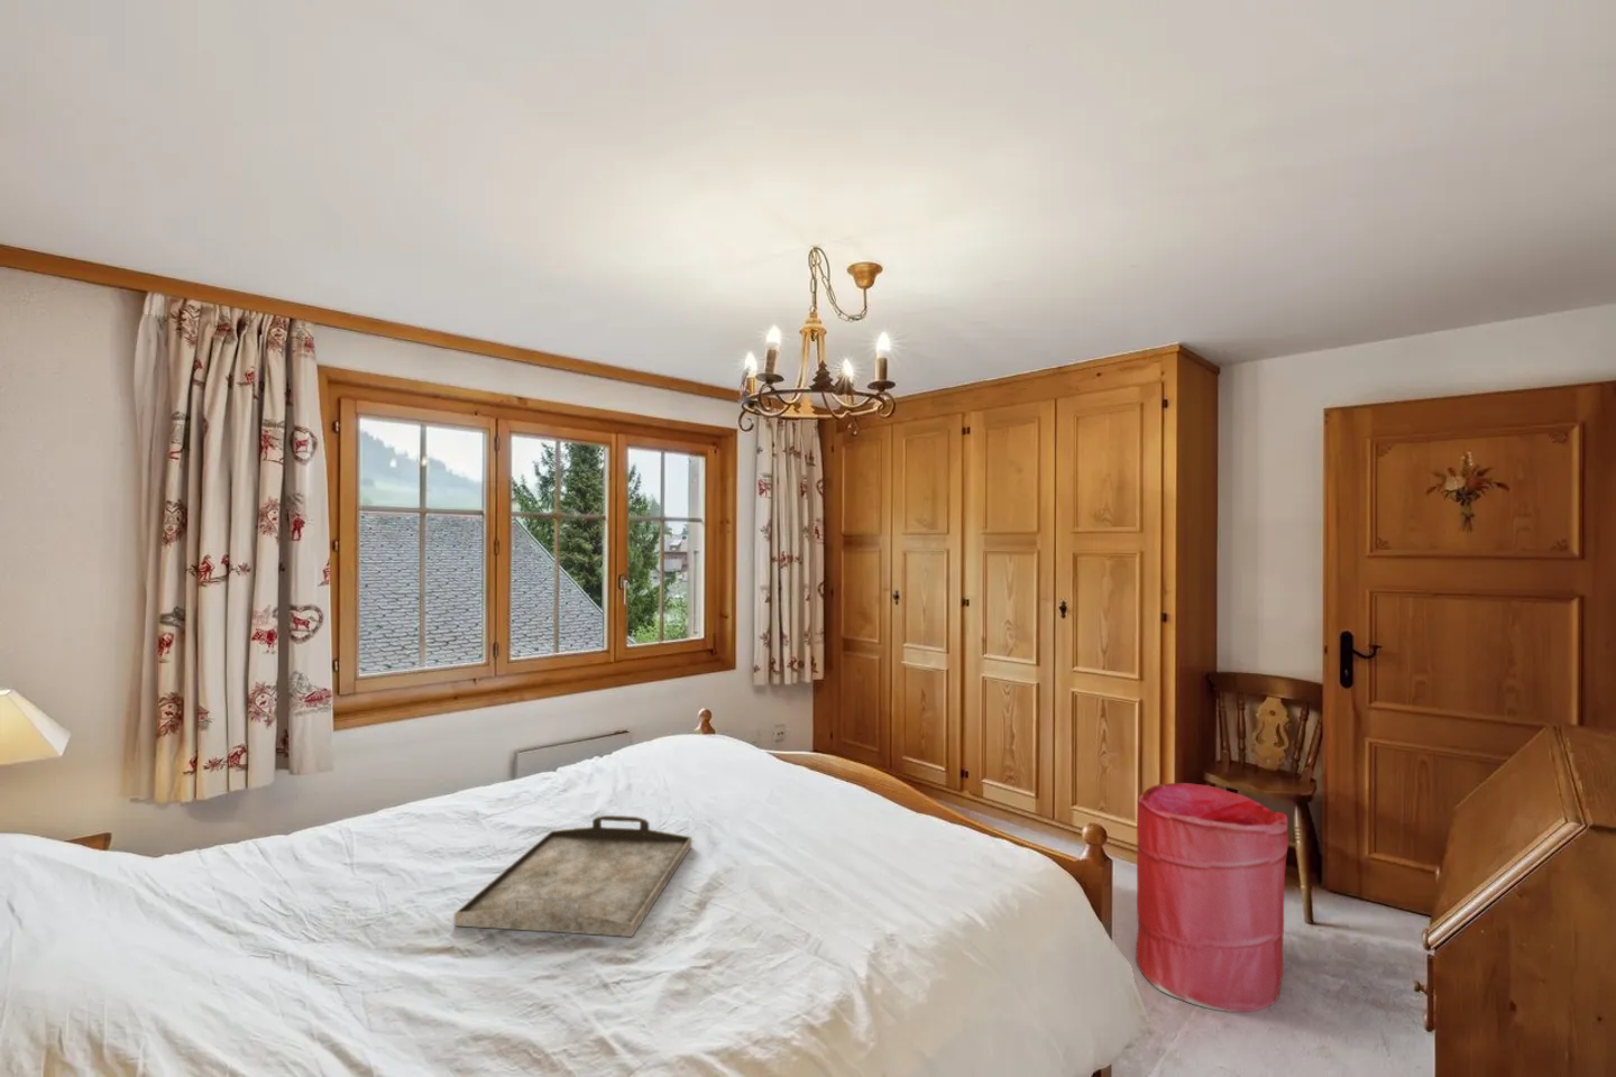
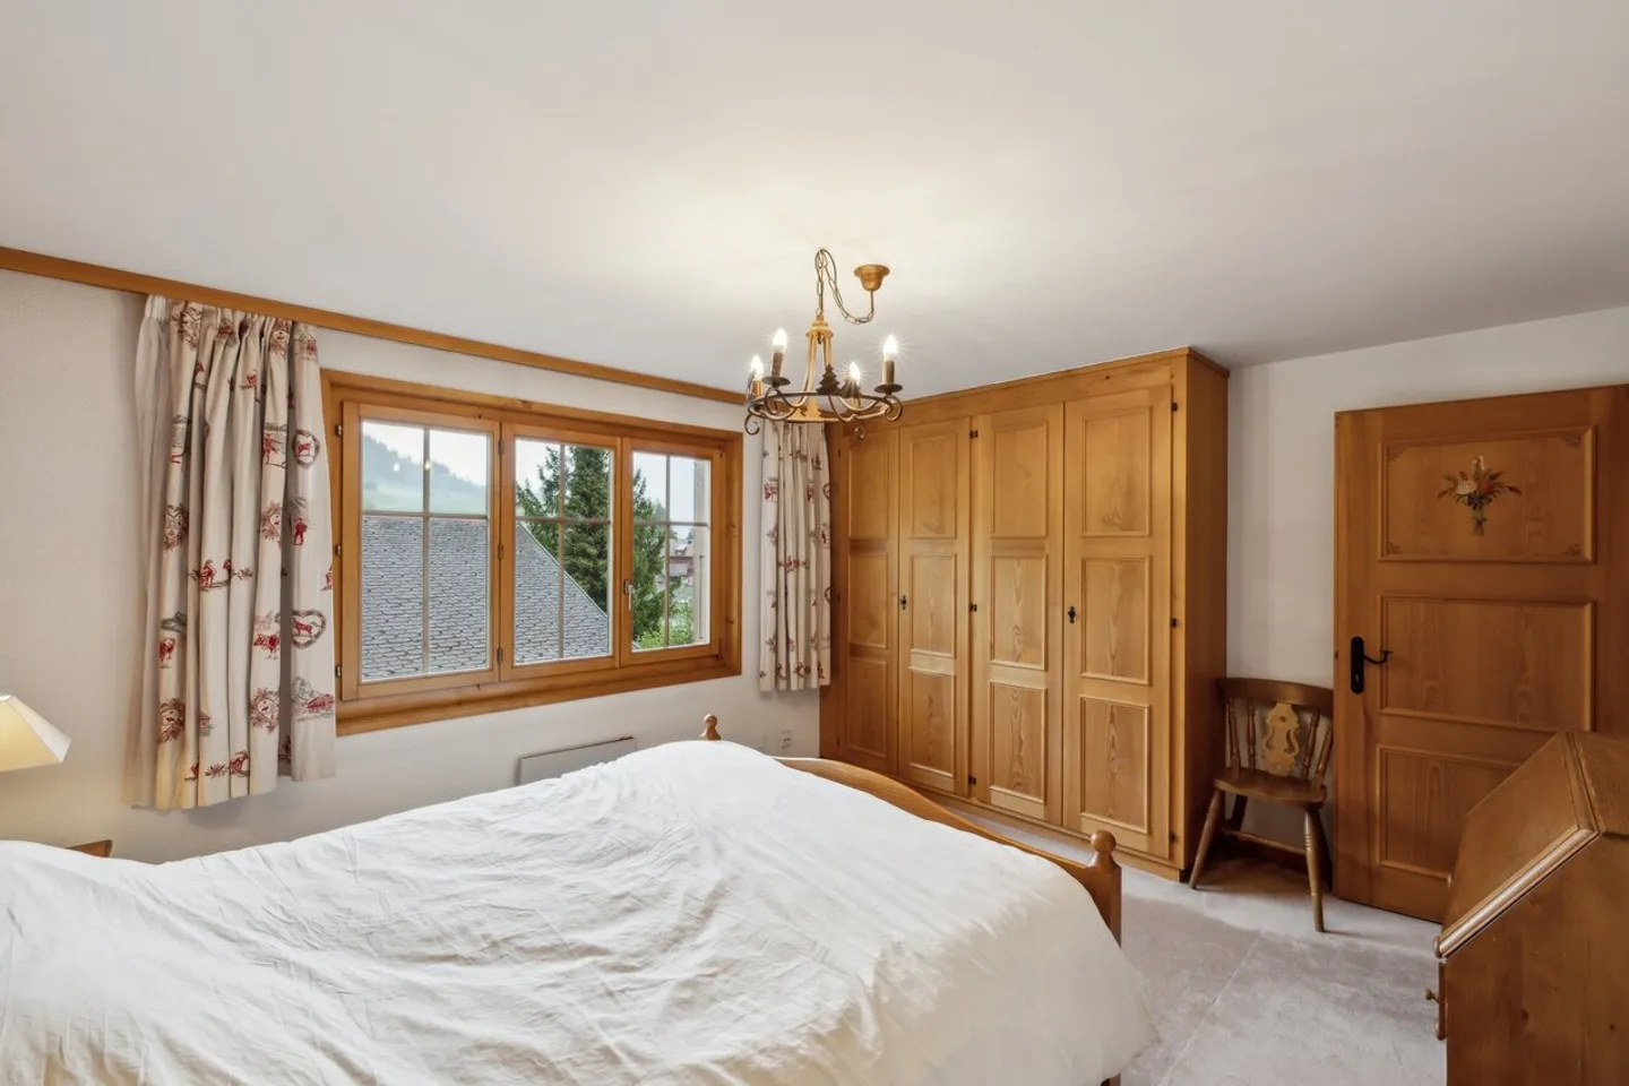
- serving tray (586, 867)
- laundry hamper (1208, 885)
